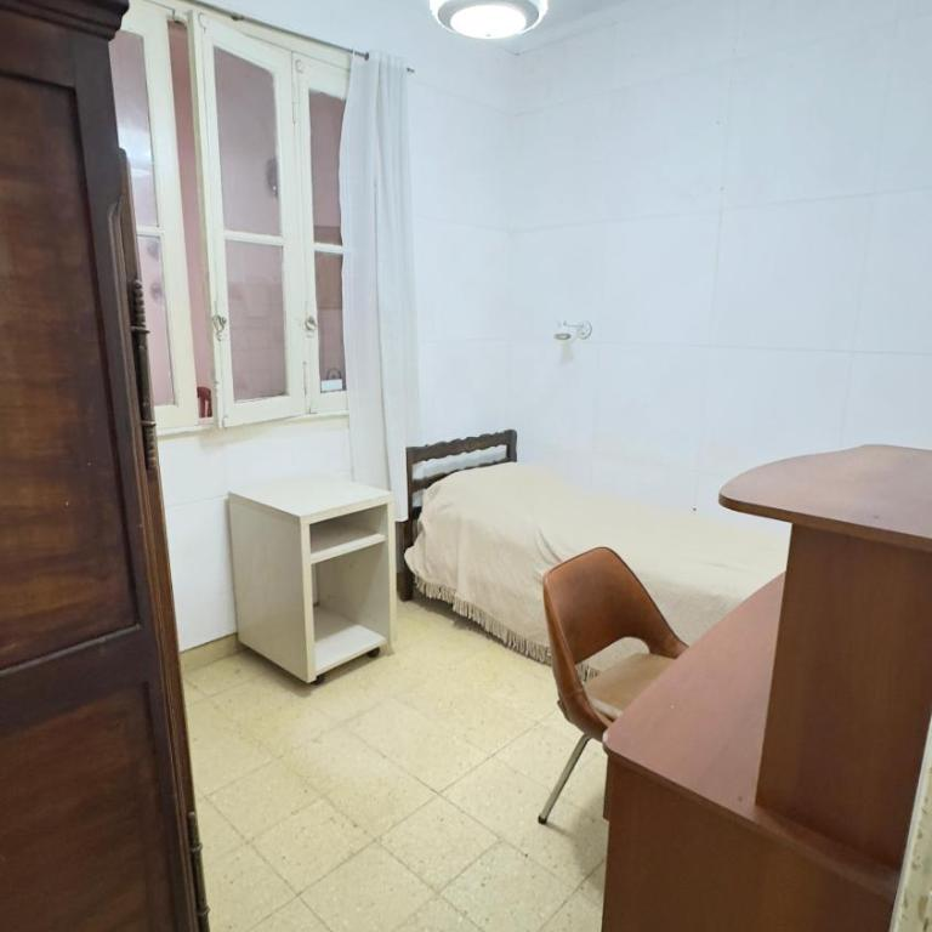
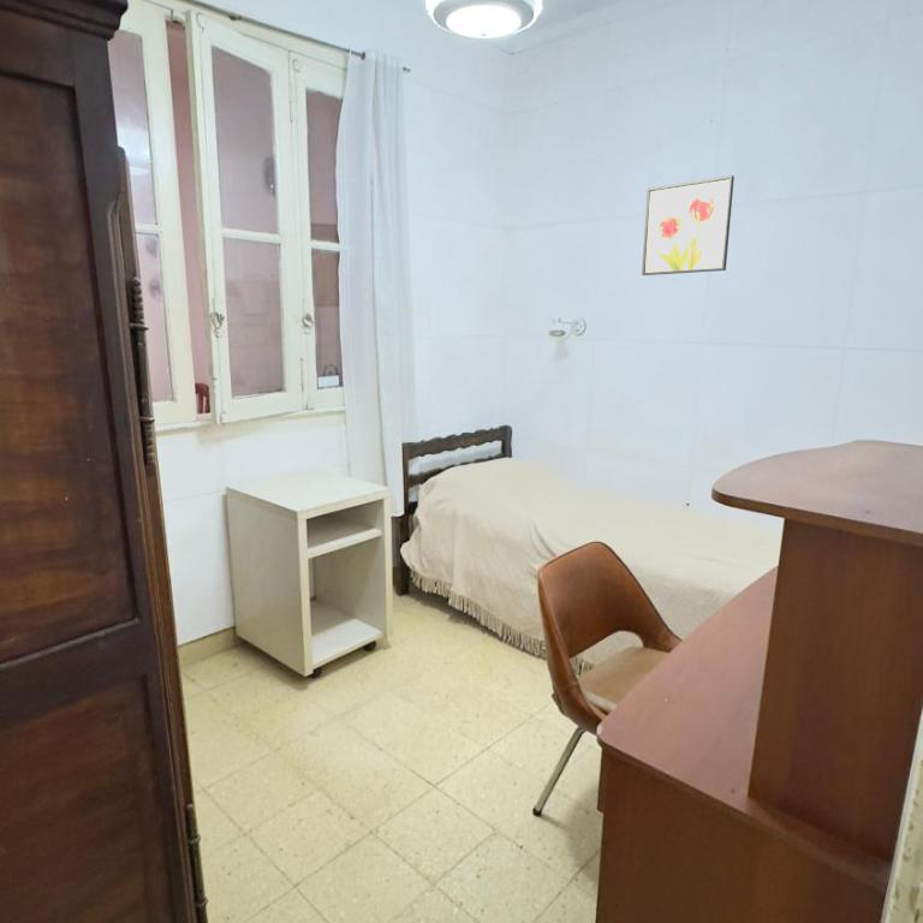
+ wall art (686, 228)
